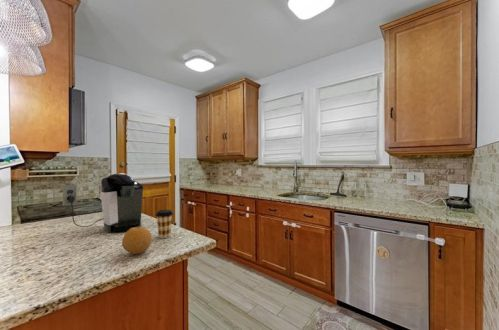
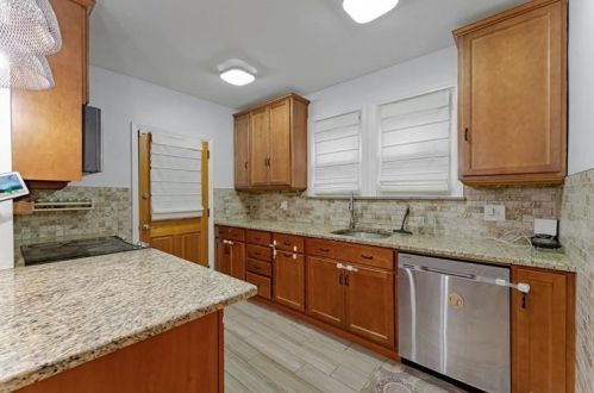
- coffee maker (110, 202)
- fruit (137, 240)
- coffee cup (164, 223)
